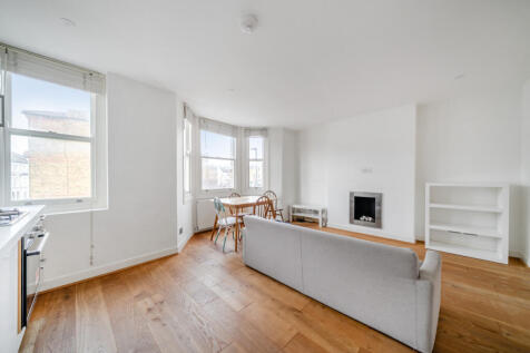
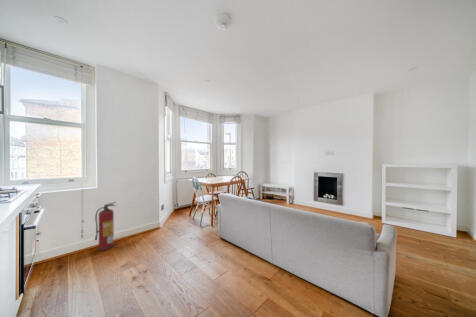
+ fire extinguisher (105, 225)
